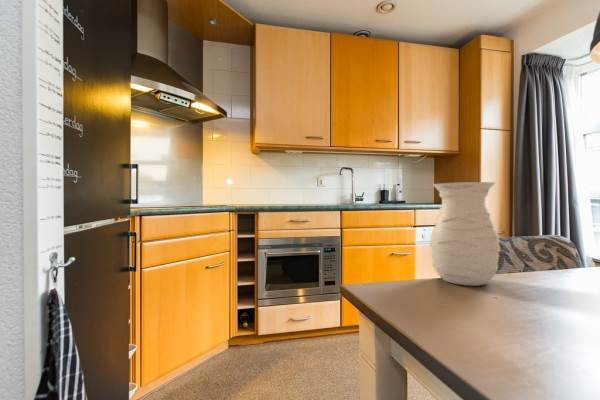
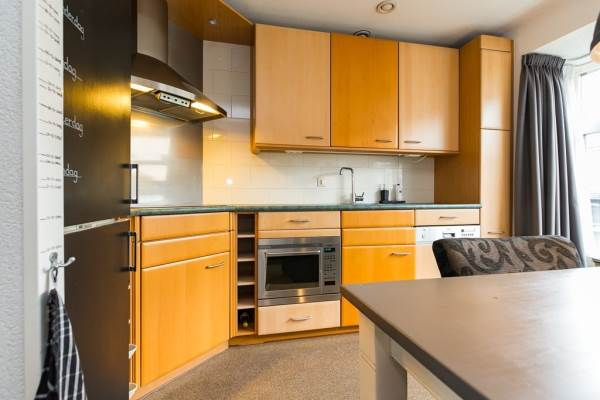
- vase (463, 231)
